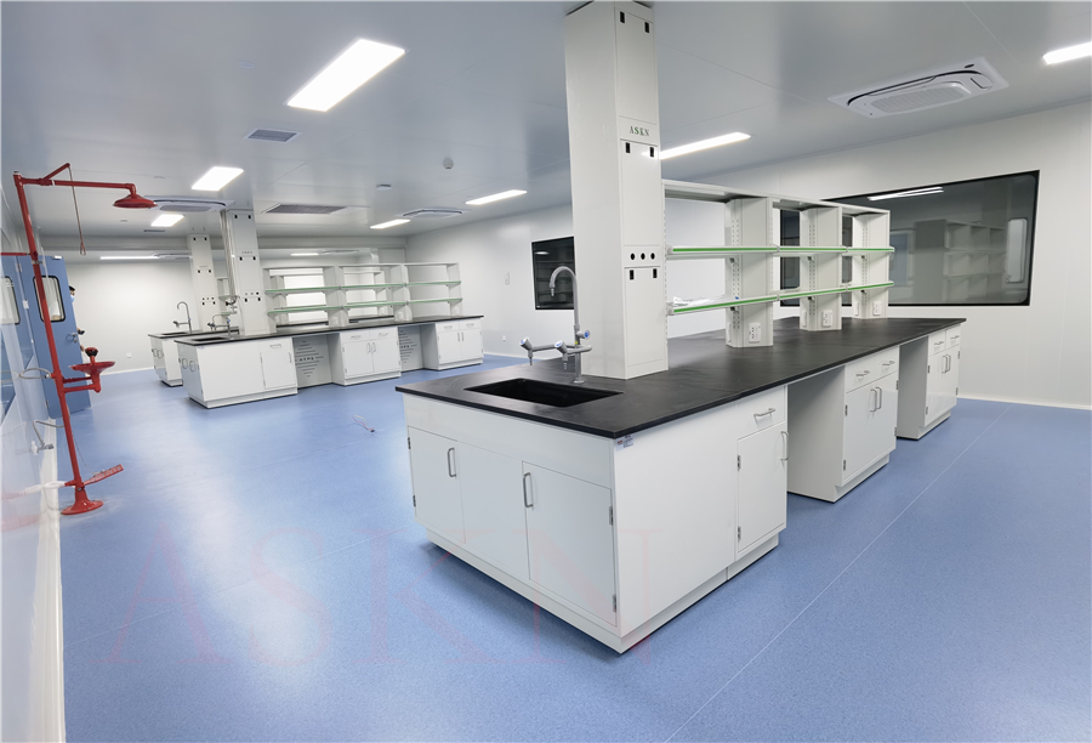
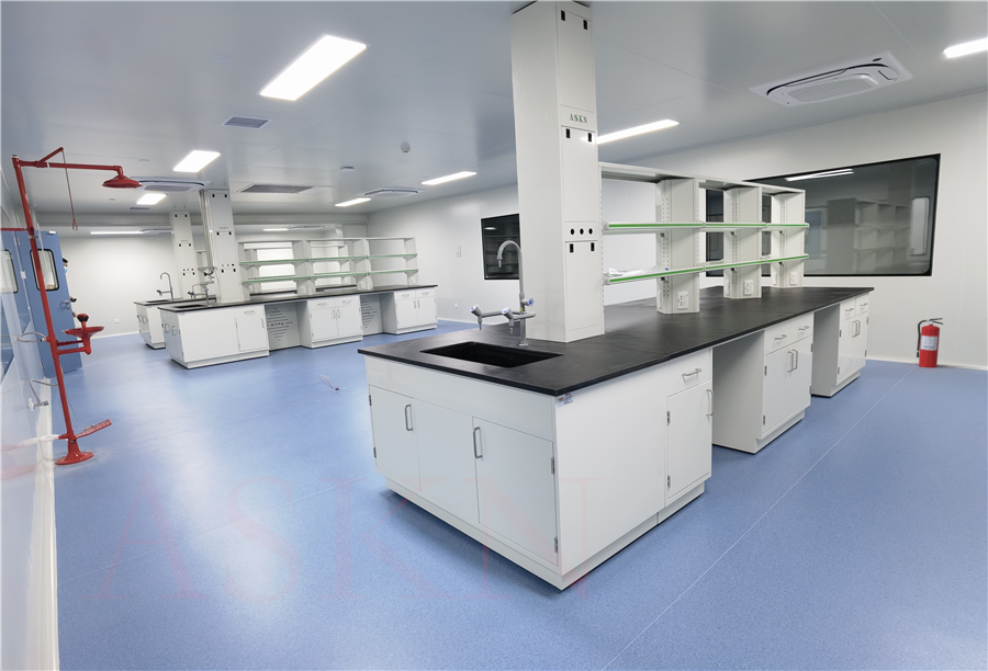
+ fire extinguisher (929, 341)
